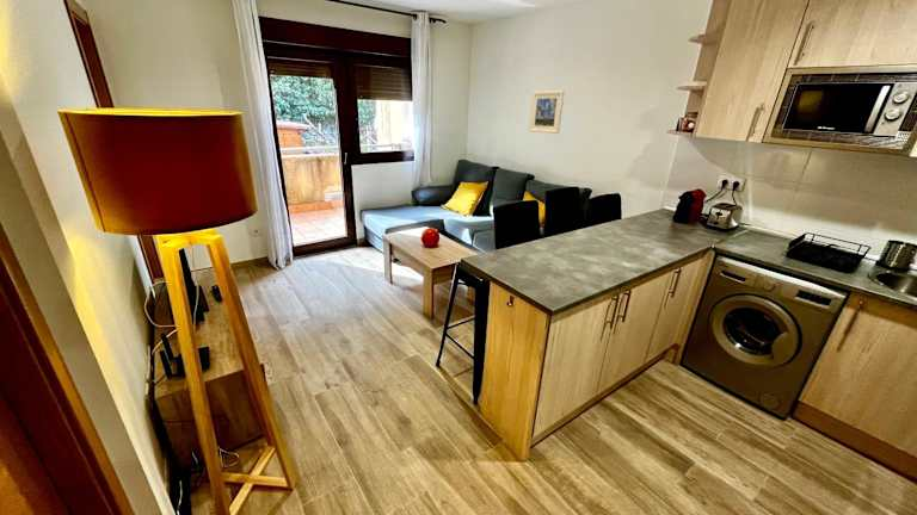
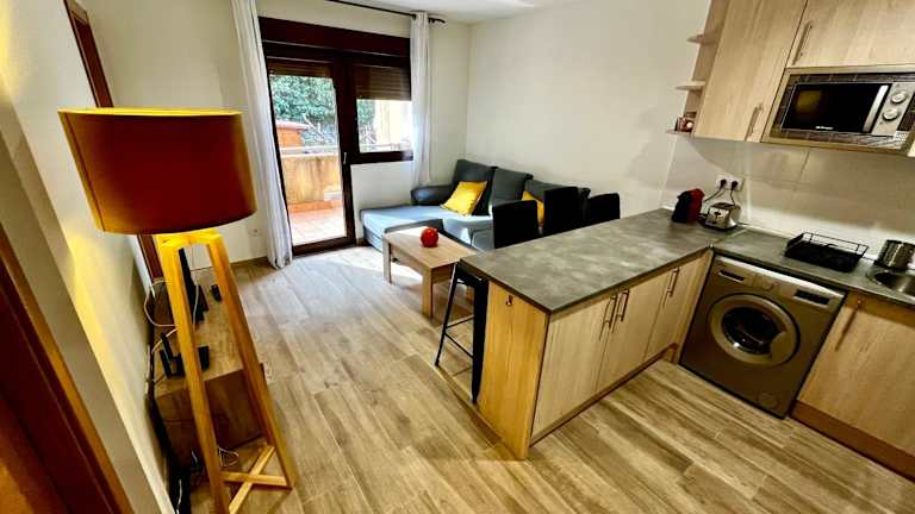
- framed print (546, 112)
